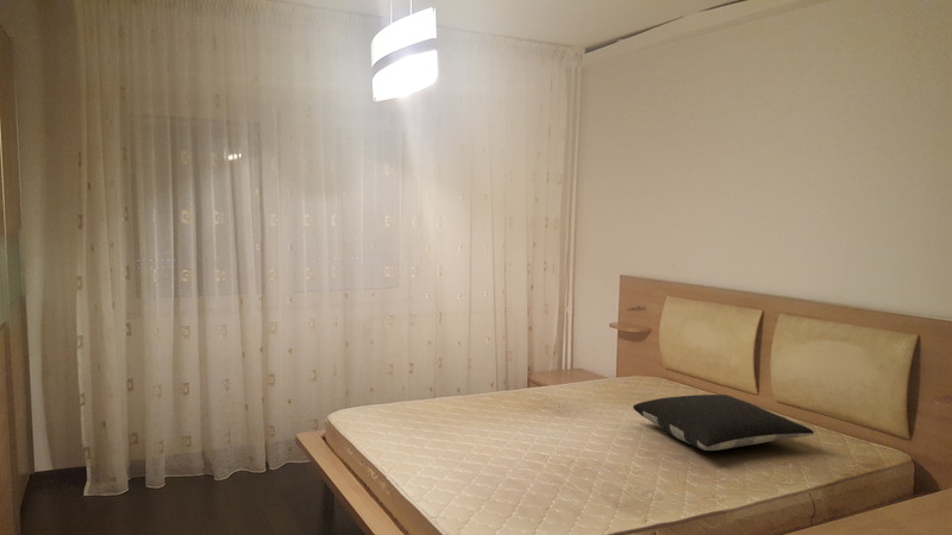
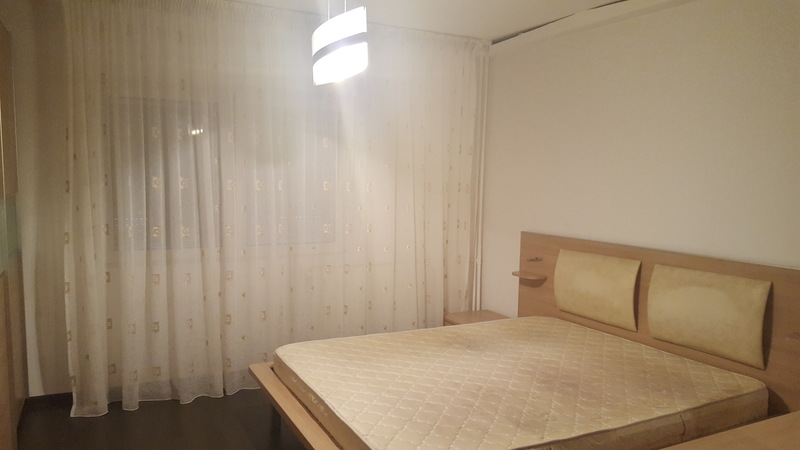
- pillow (718, 418)
